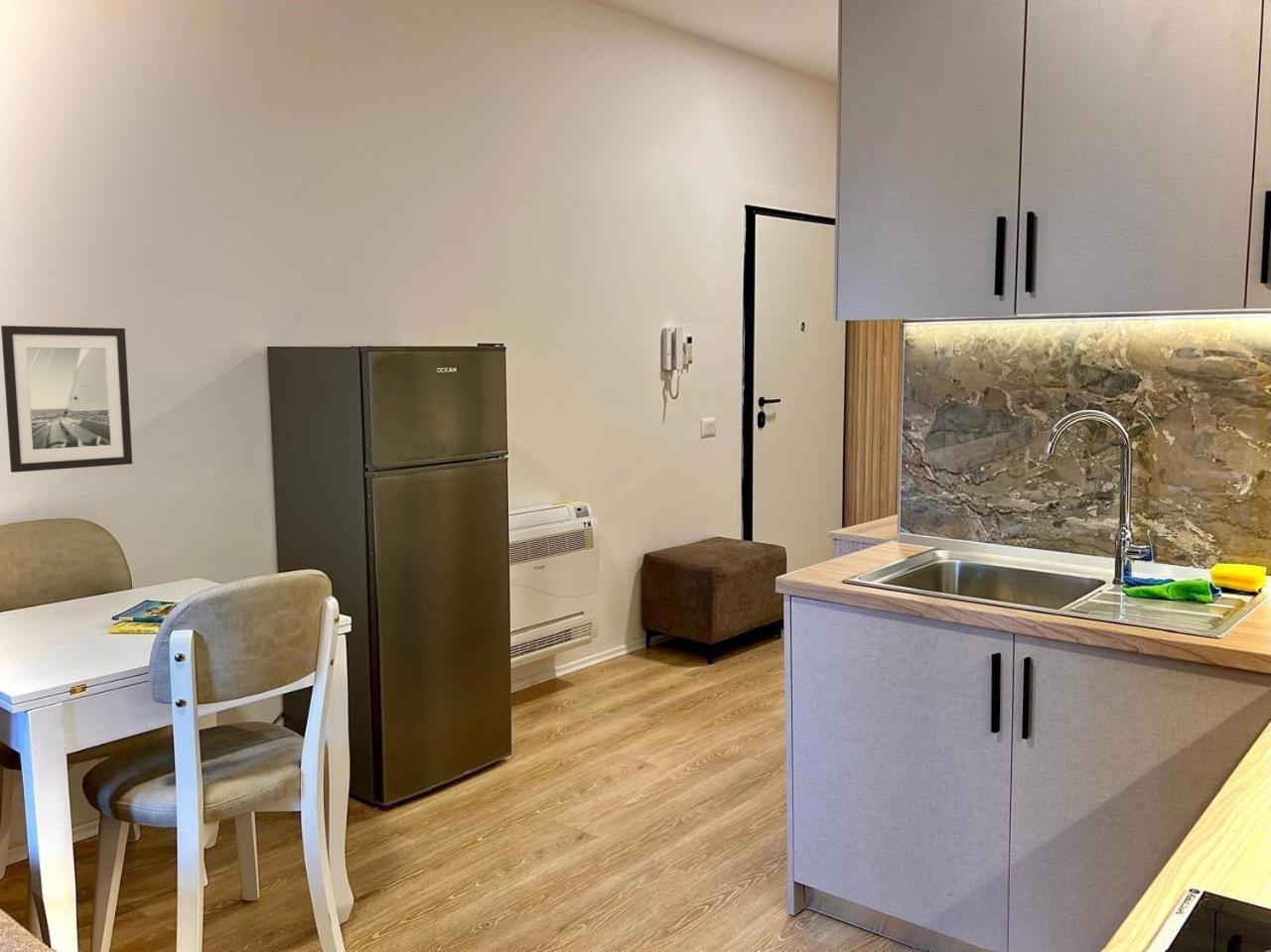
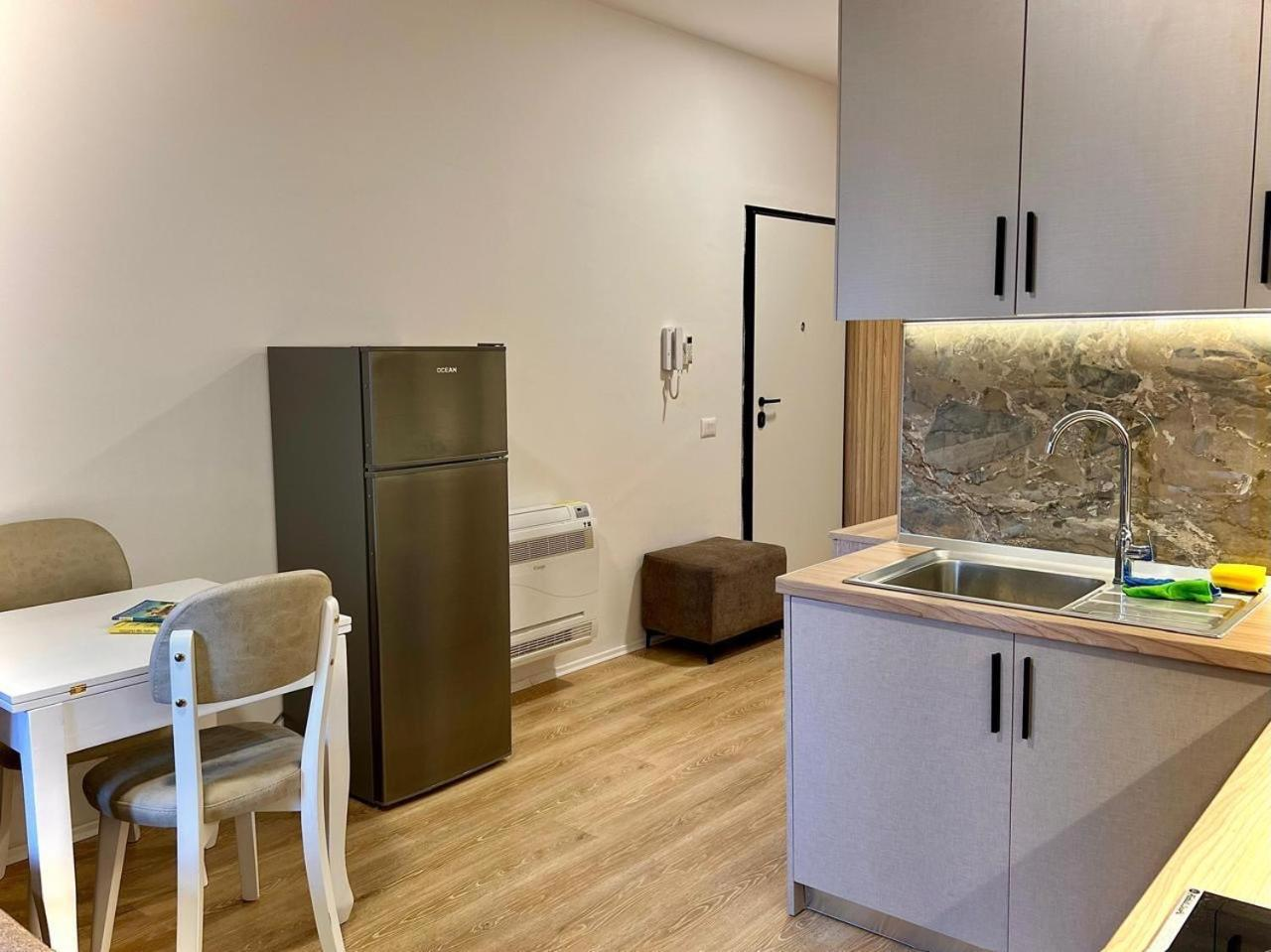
- wall art (70, 397)
